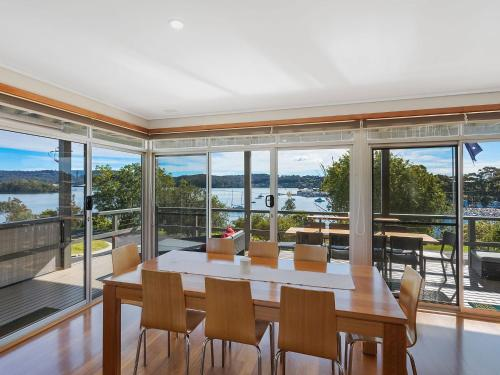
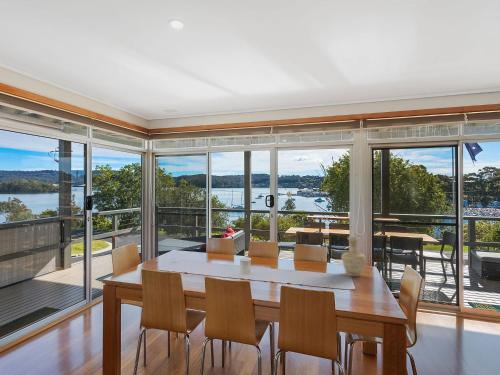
+ vase (353, 256)
